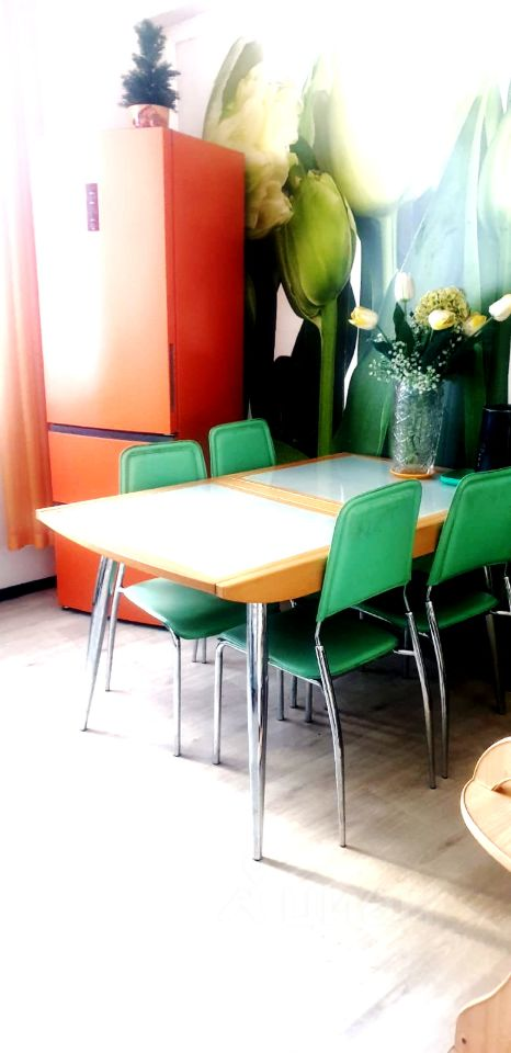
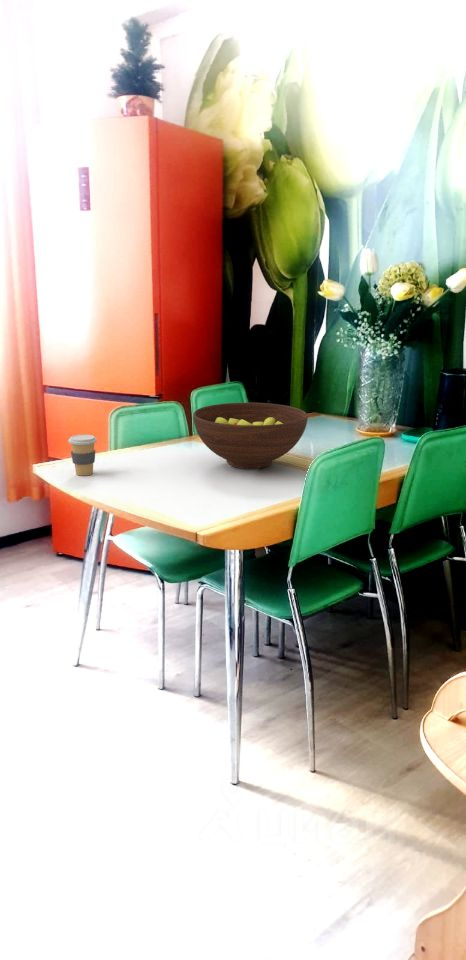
+ fruit bowl (249, 439)
+ coffee cup (83, 455)
